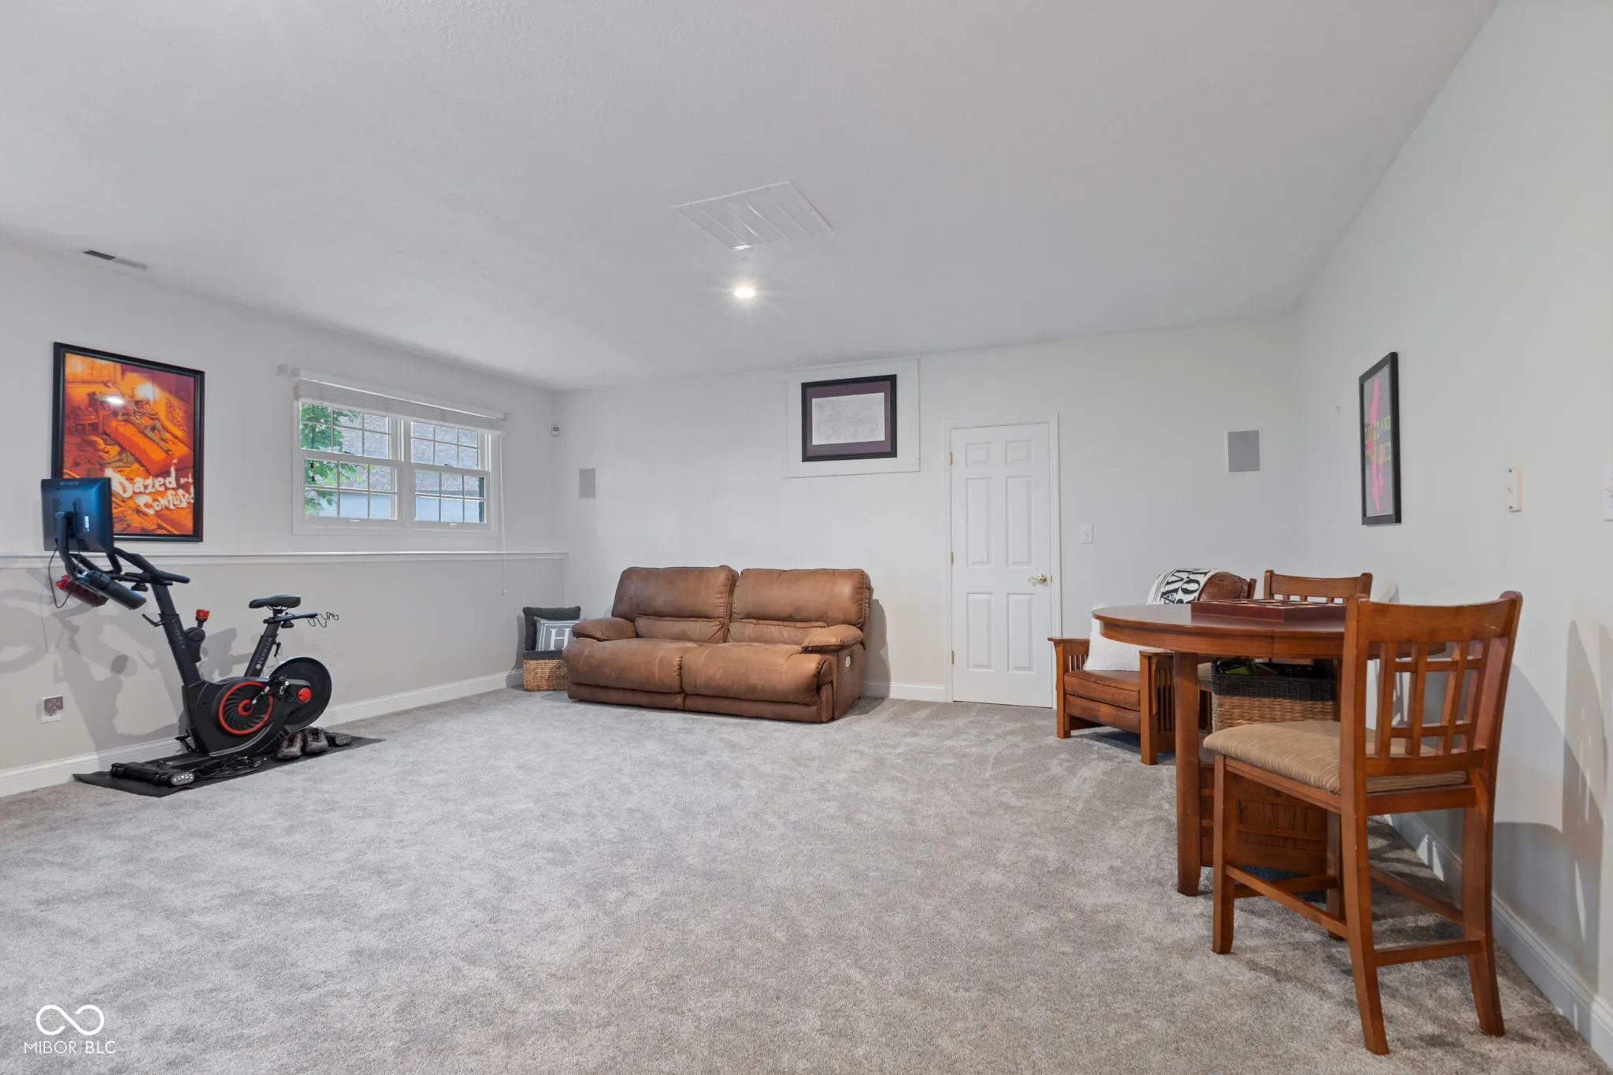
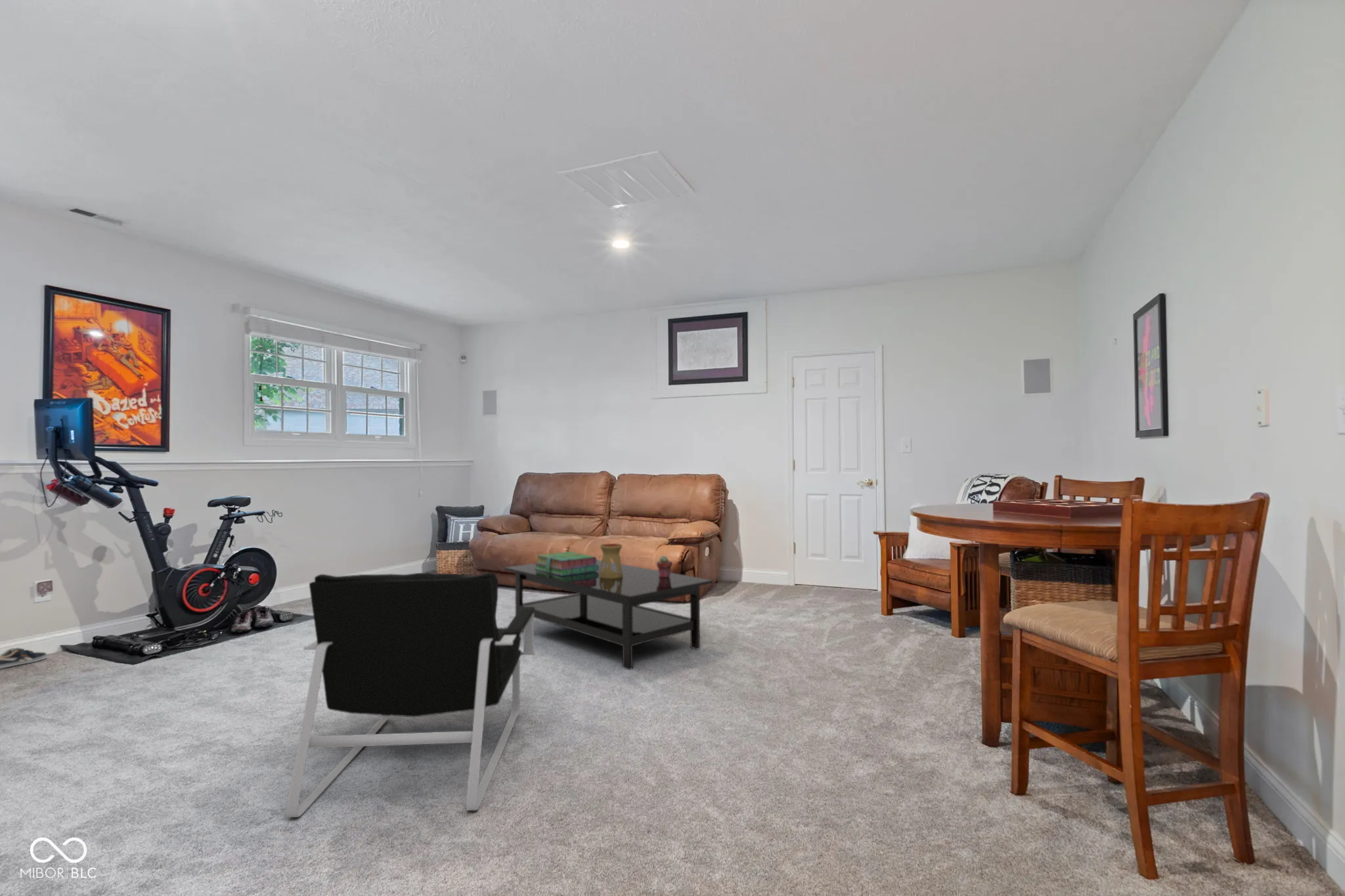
+ coffee table (602, 606)
+ potted succulent (664, 566)
+ armchair (425, 658)
+ sneaker (20, 655)
+ stack of books (566, 563)
+ oil burner (610, 561)
